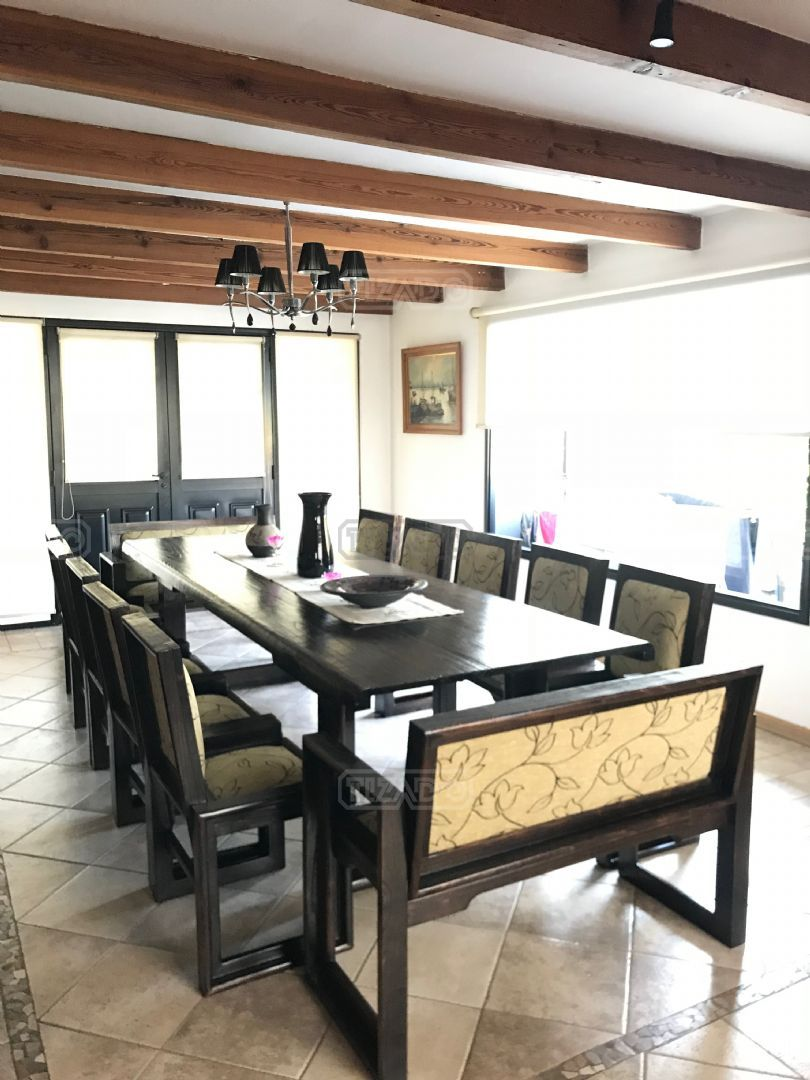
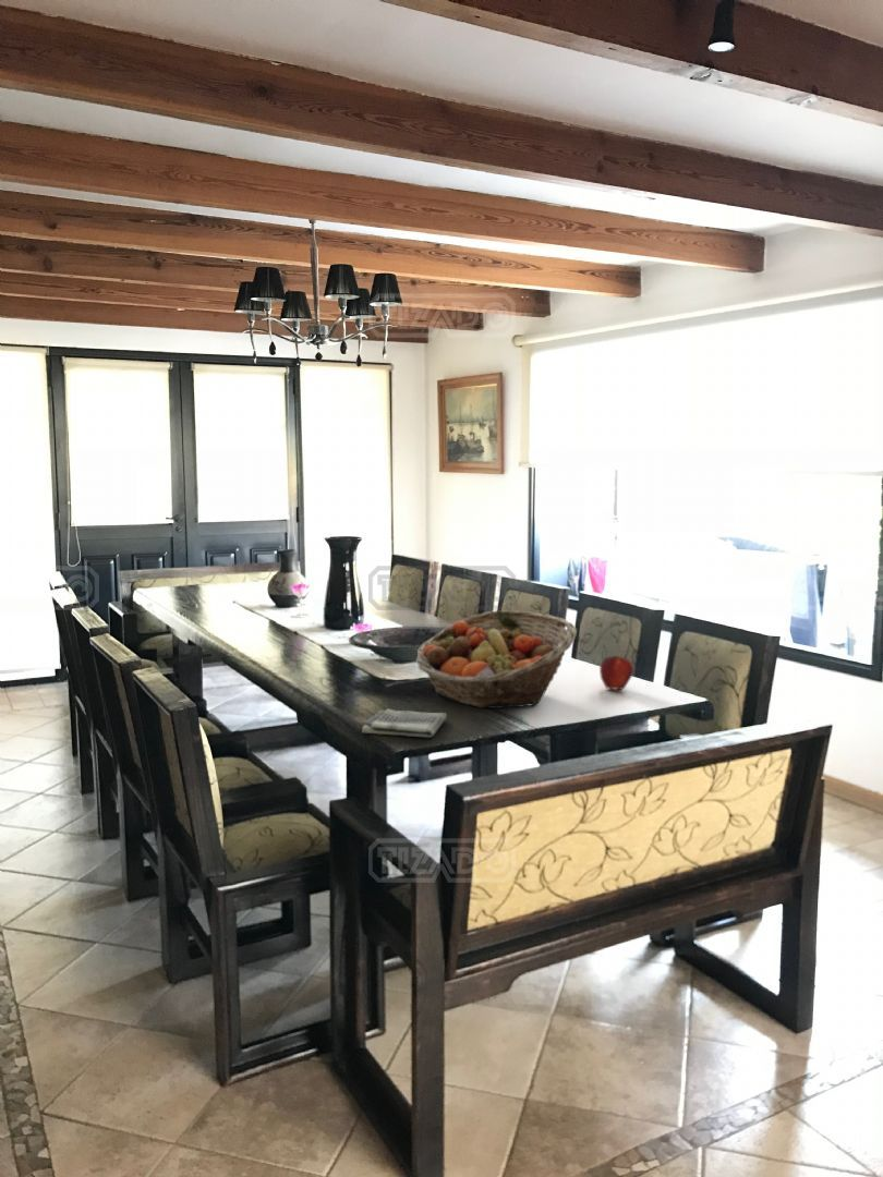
+ fruit basket (494, 656)
+ apple (616, 671)
+ dish towel (404, 720)
